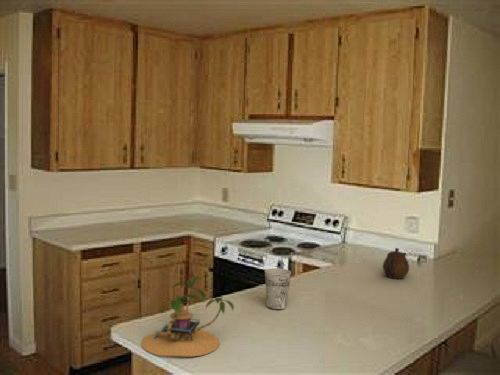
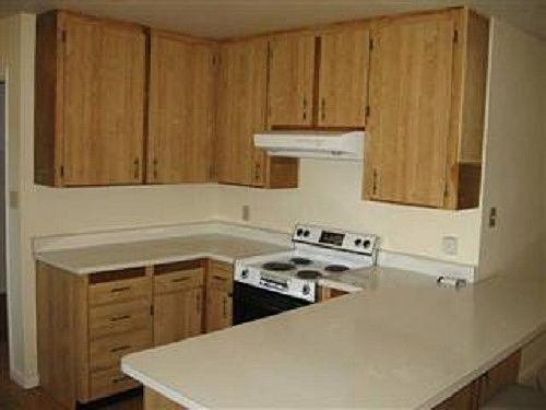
- cup (277, 289)
- plant (191, 313)
- teapot (395, 262)
